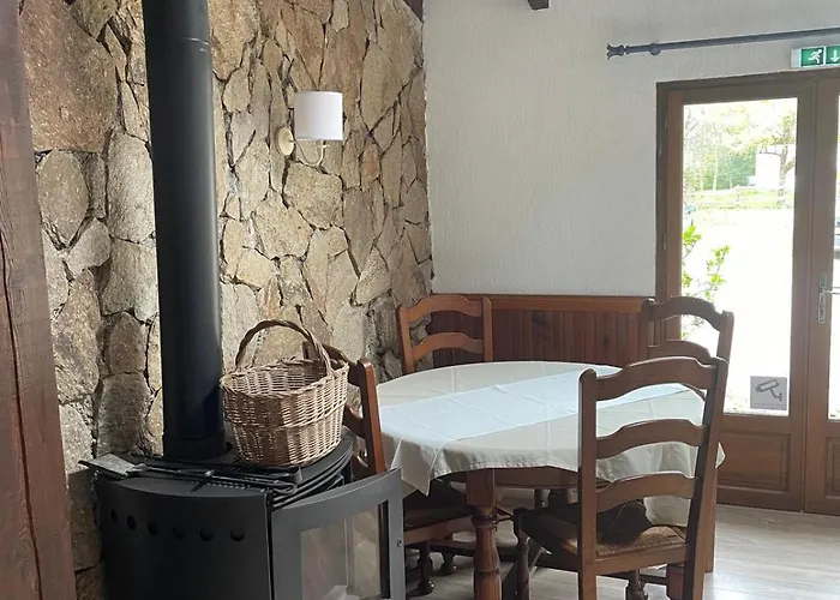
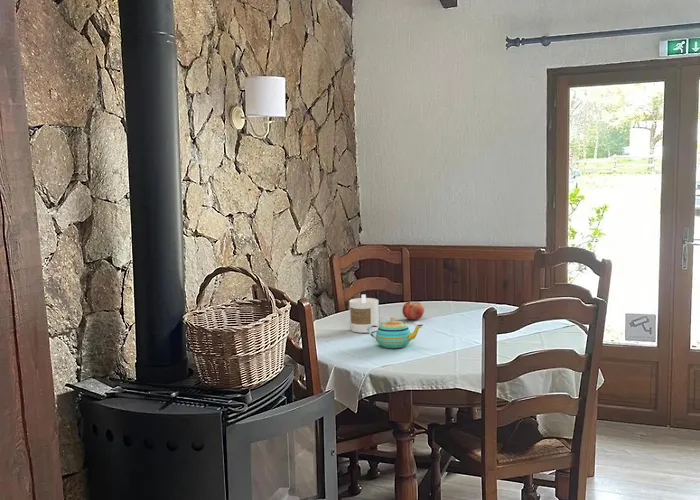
+ teapot (395, 331)
+ candle (364, 312)
+ fruit (413, 310)
